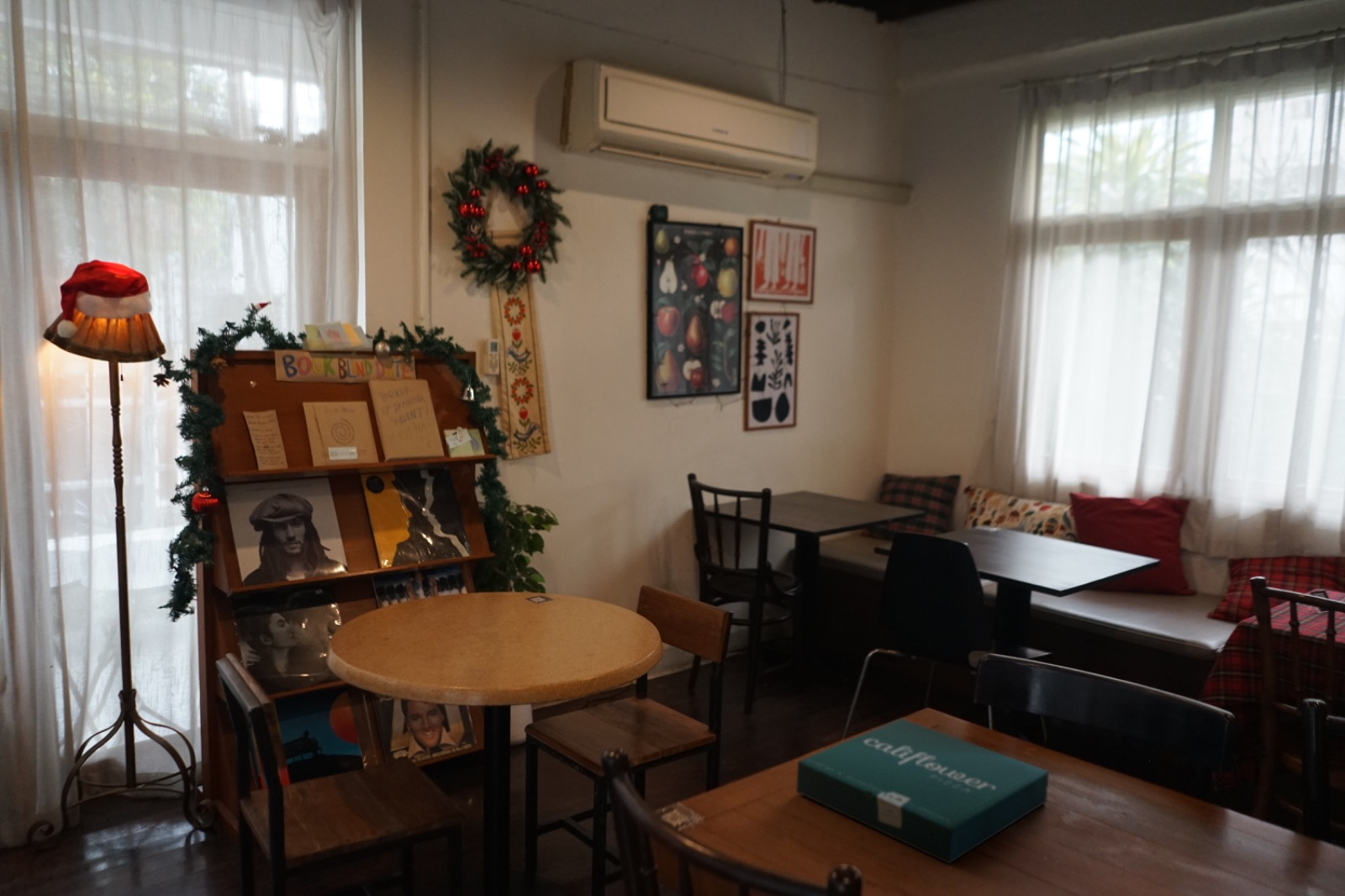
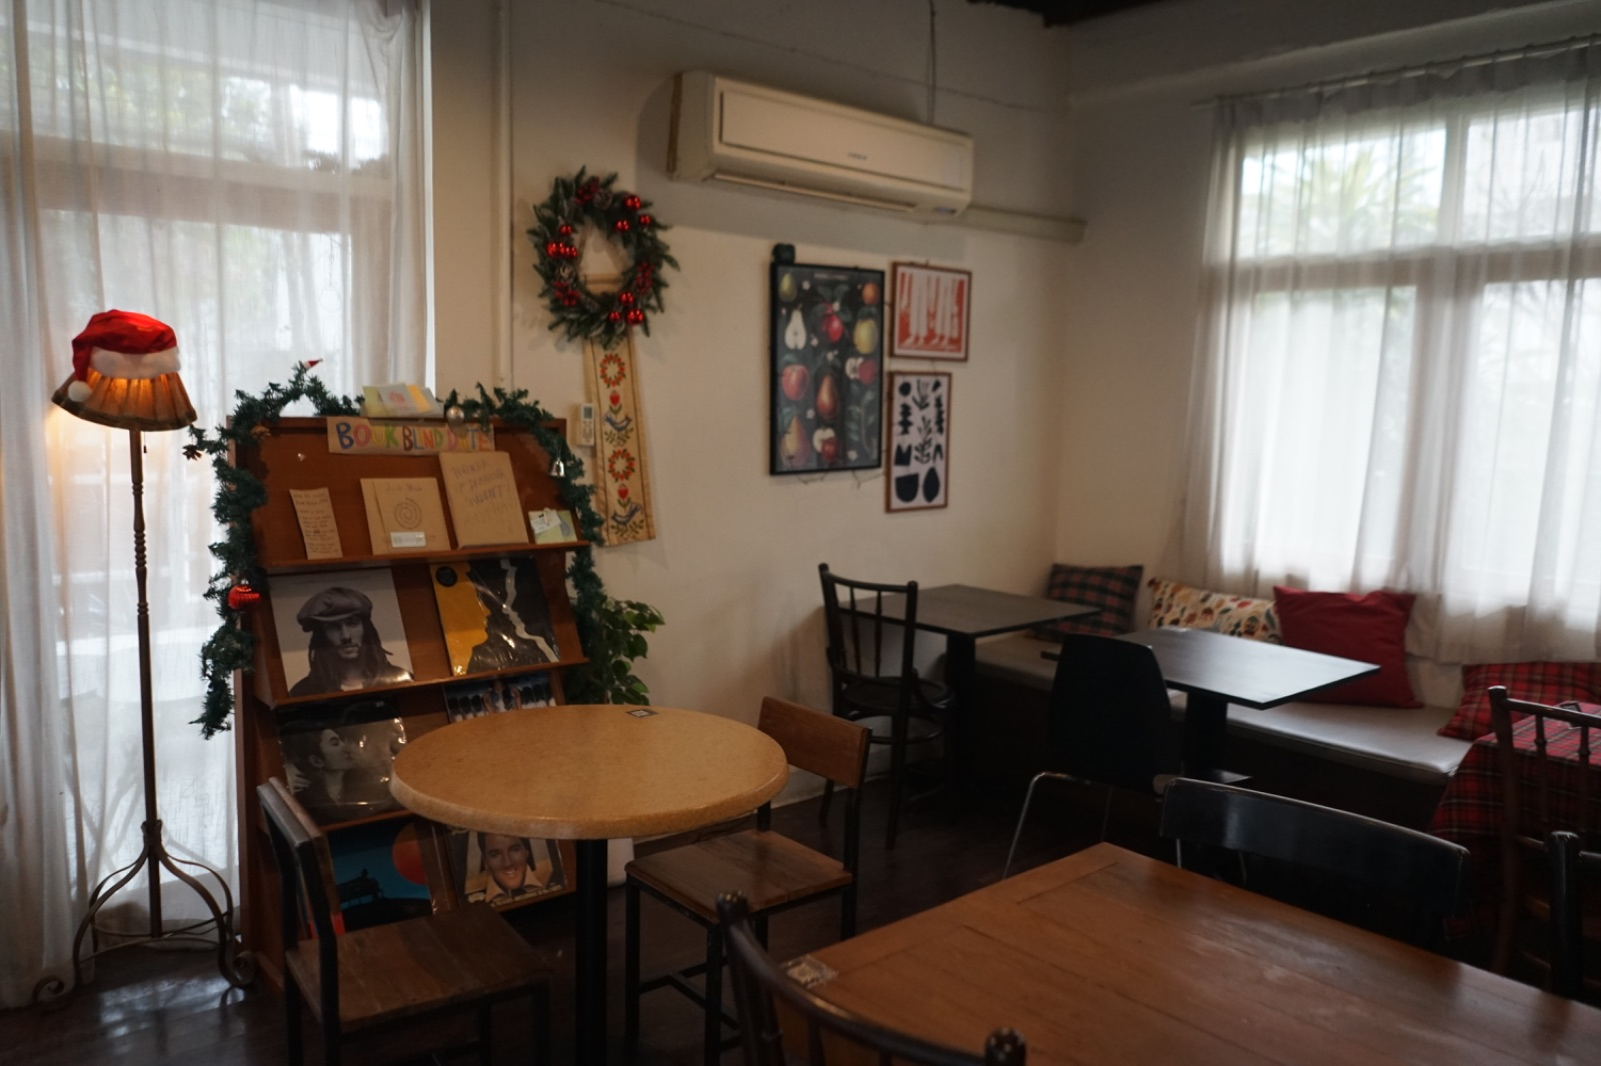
- pizza box (921, 782)
